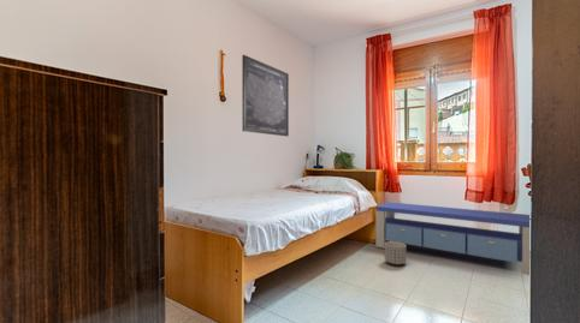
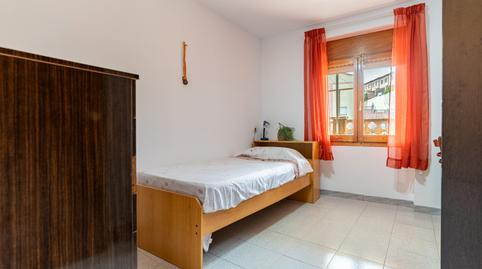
- planter (395, 253)
- storage bench (446, 232)
- wall art (267, 100)
